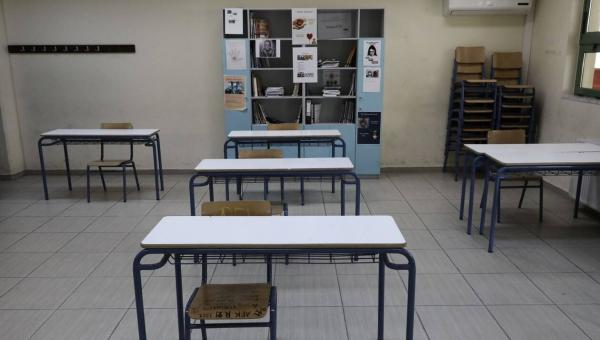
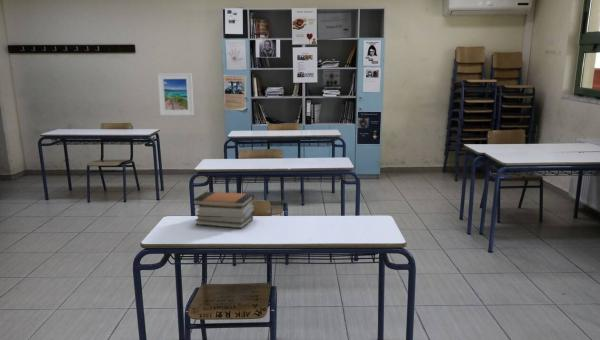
+ book stack (224, 209)
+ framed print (175, 94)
